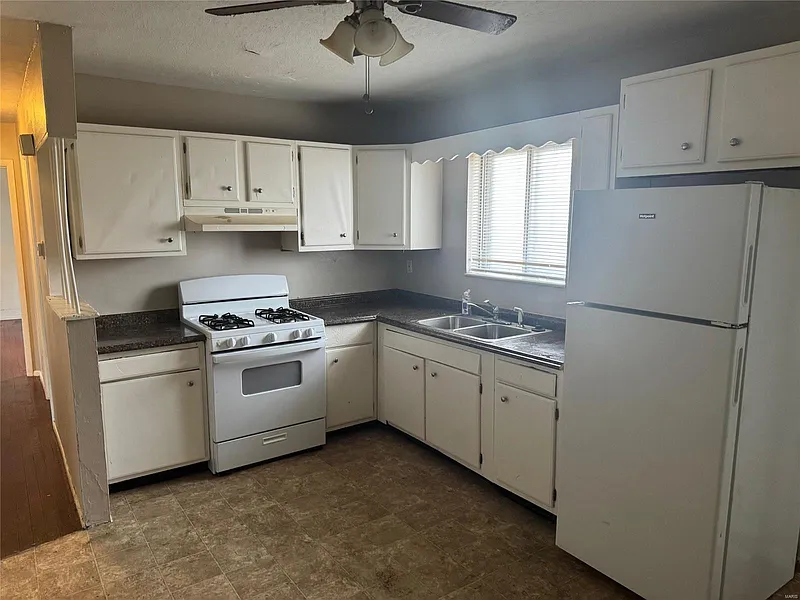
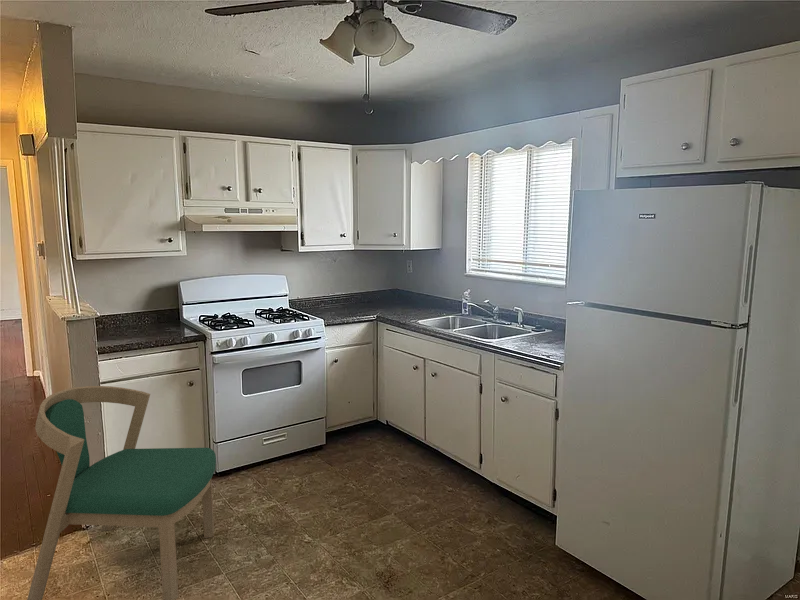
+ dining chair (131, 481)
